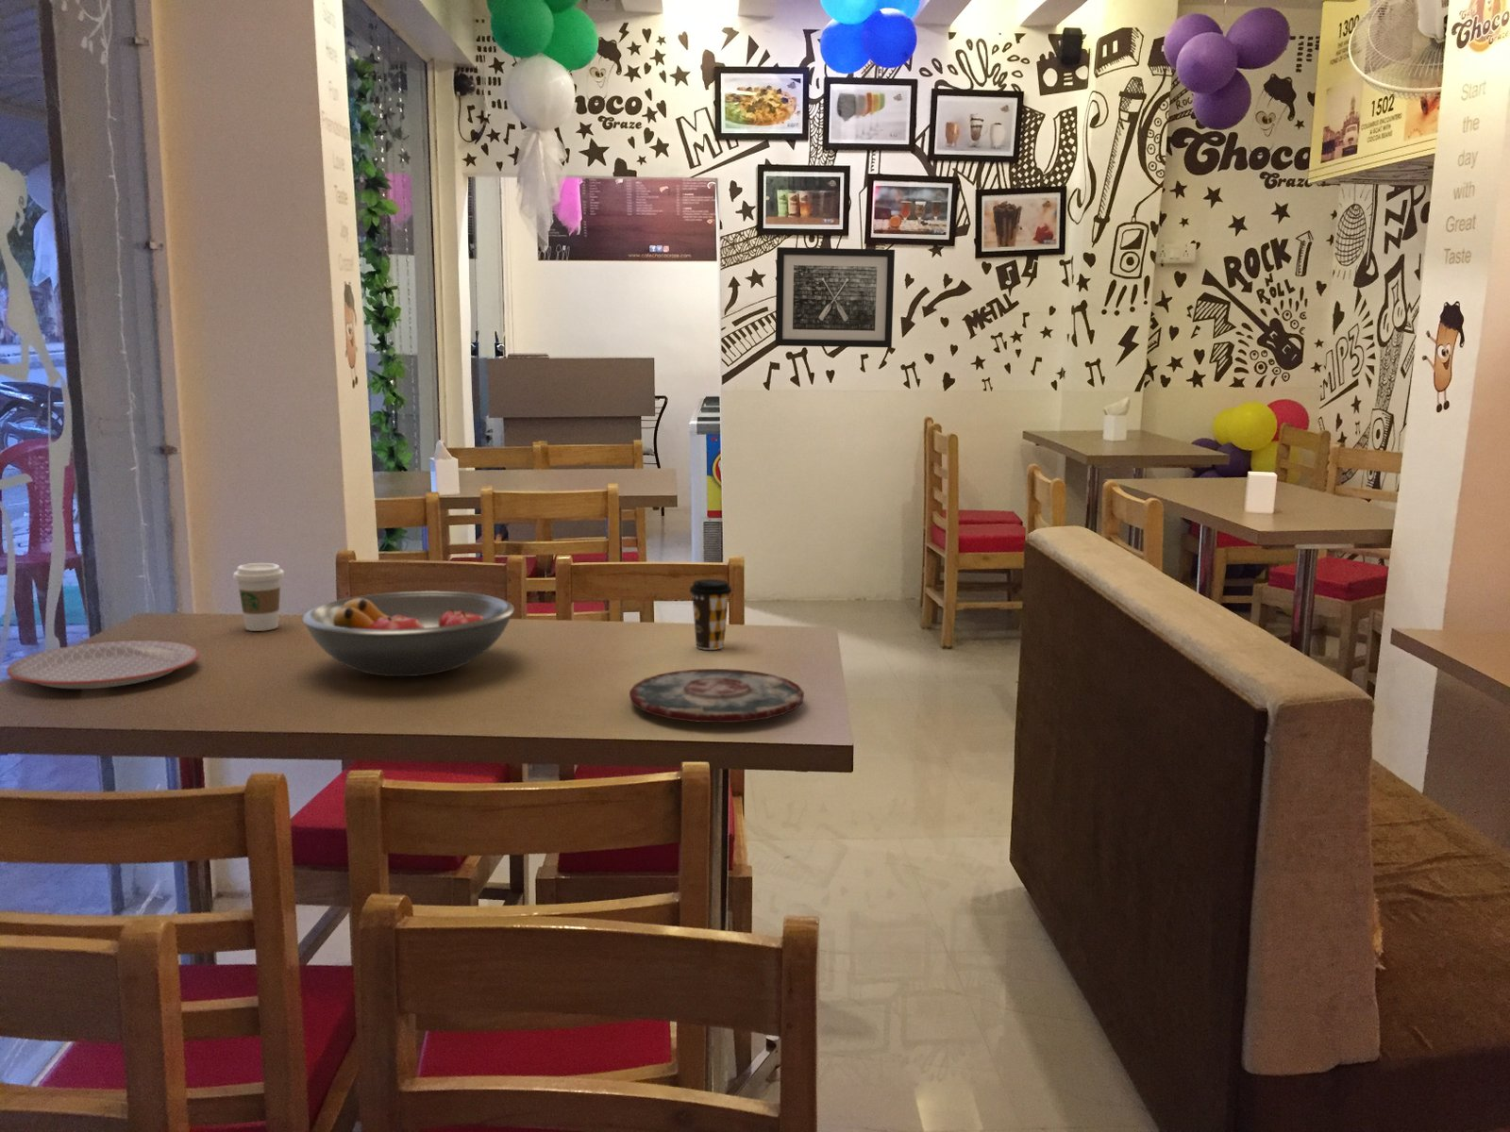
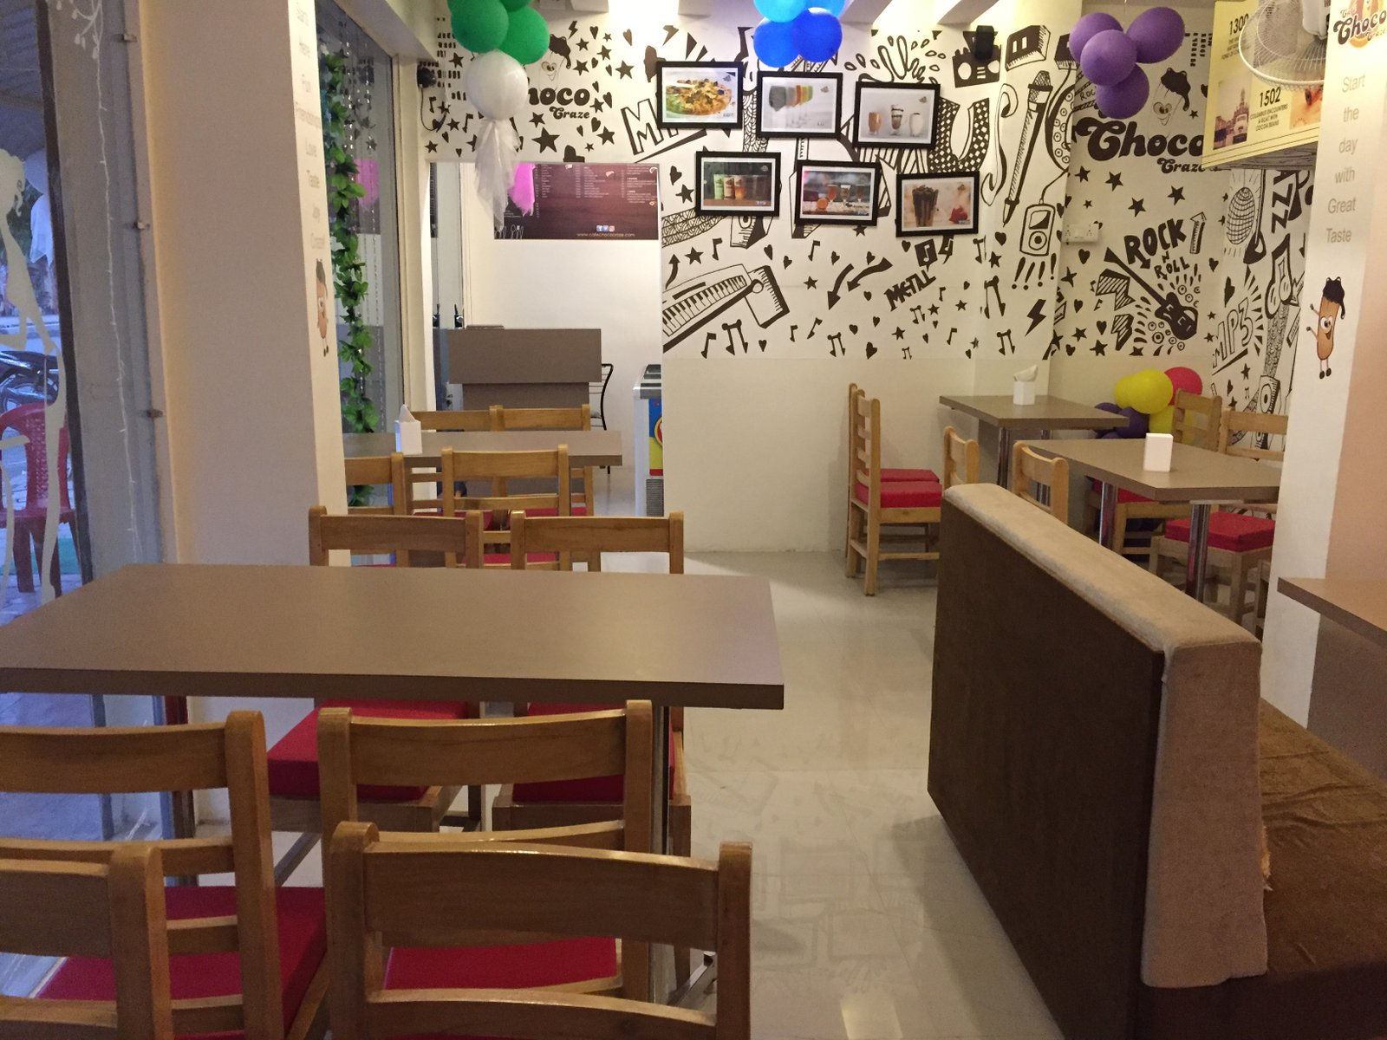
- wall art (835, 297)
- coffee cup (710, 614)
- plate (716, 694)
- fruit bowl (411, 630)
- plate (106, 666)
- coffee cup (259, 596)
